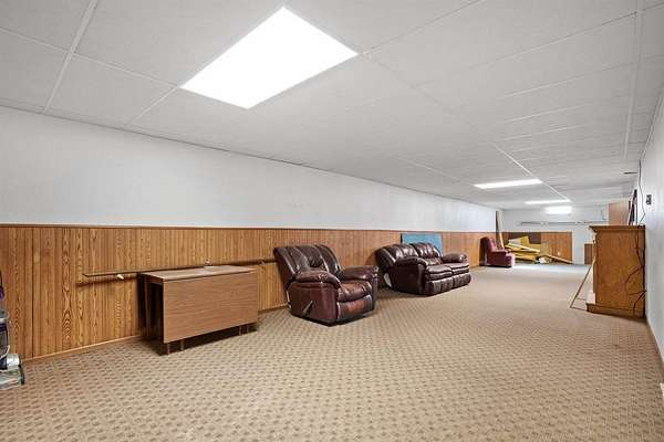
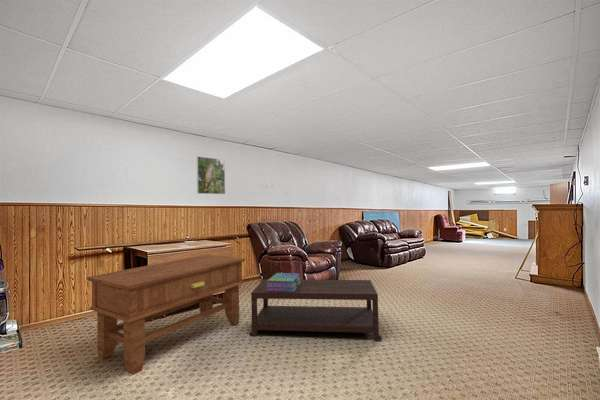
+ side table (177, 302)
+ stack of books (284, 281)
+ coffee table (315, 307)
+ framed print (211, 176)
